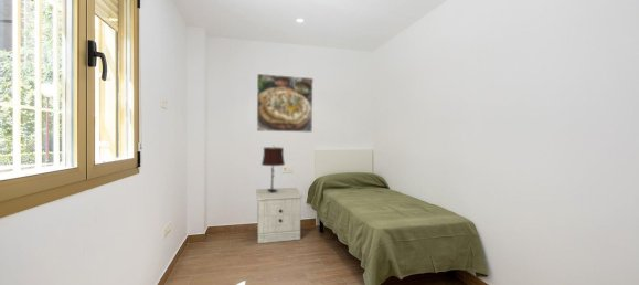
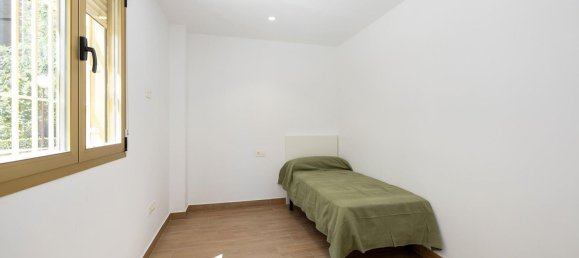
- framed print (285, 104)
- nightstand (278, 213)
- table lamp (273, 168)
